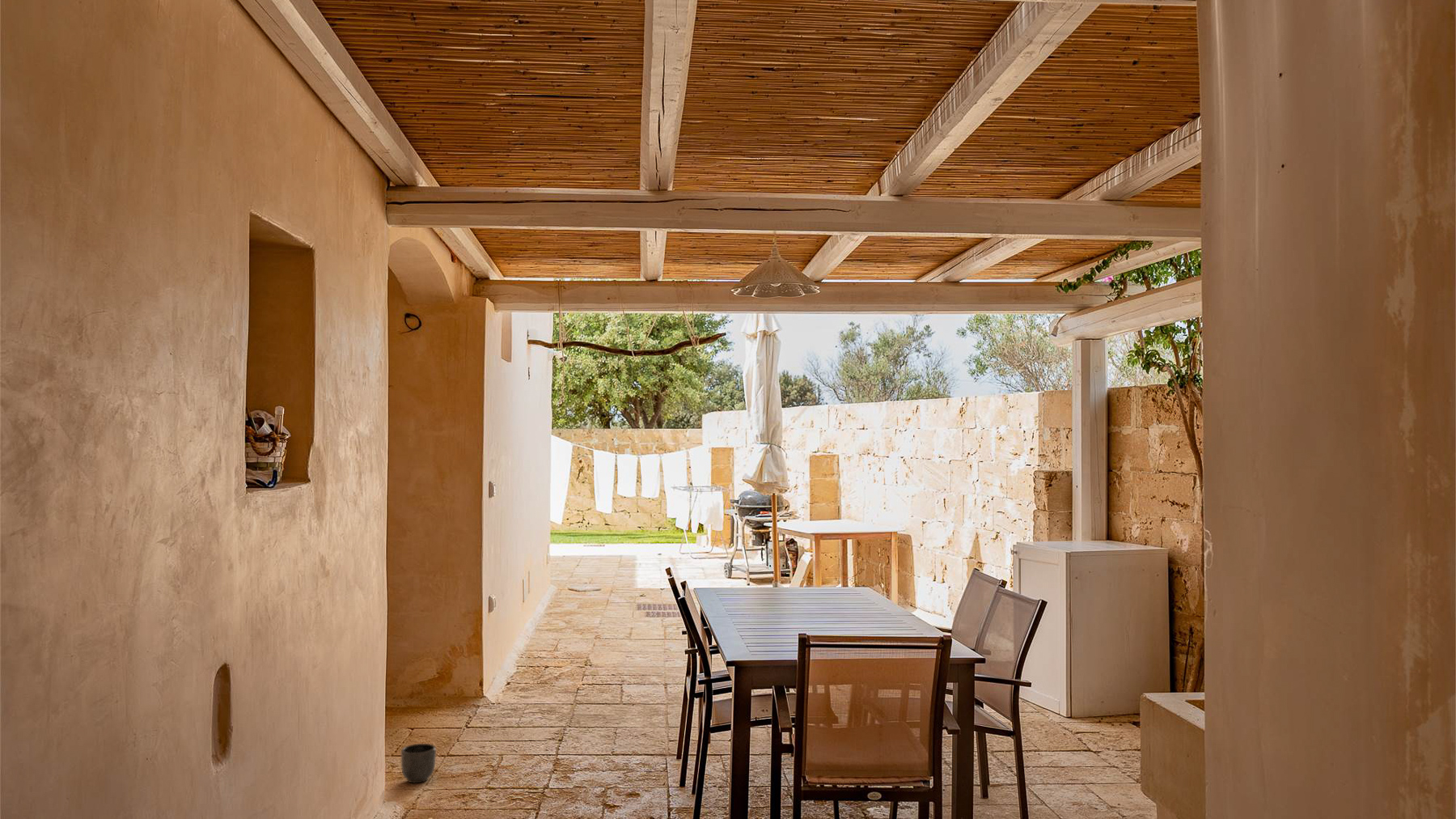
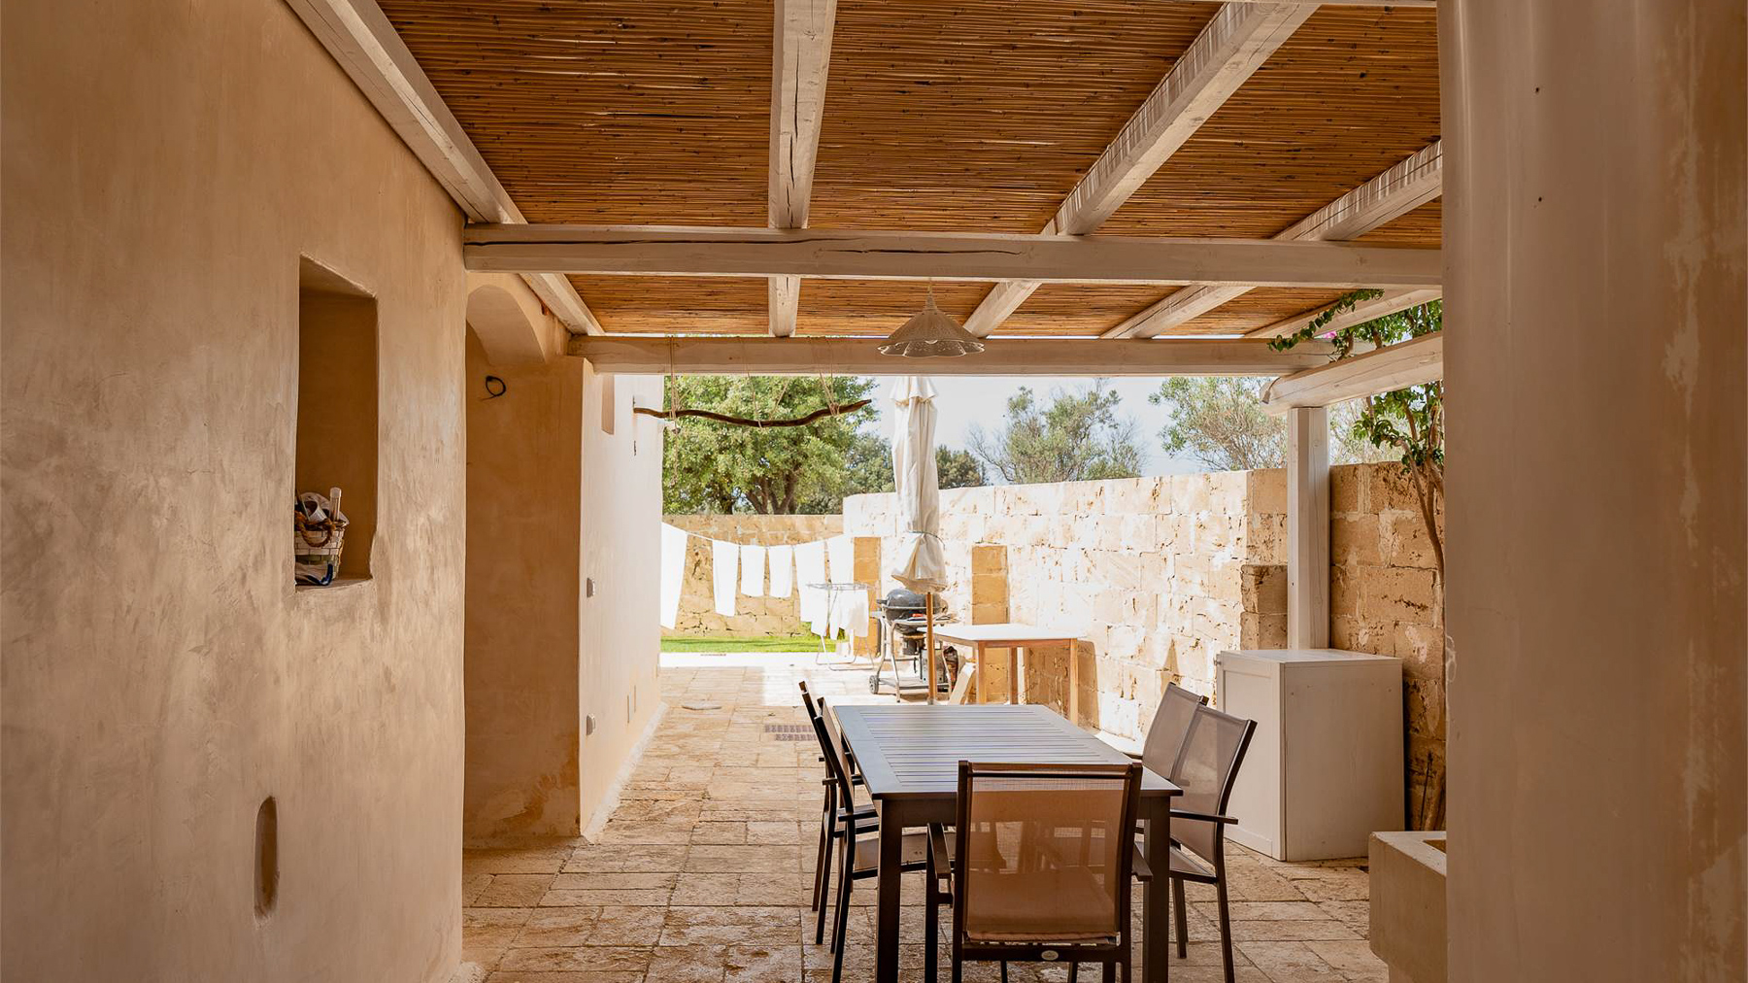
- planter (418, 764)
